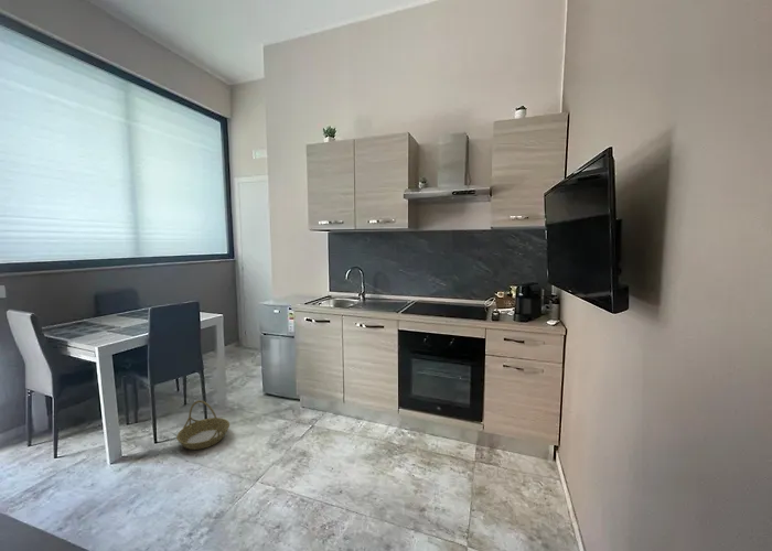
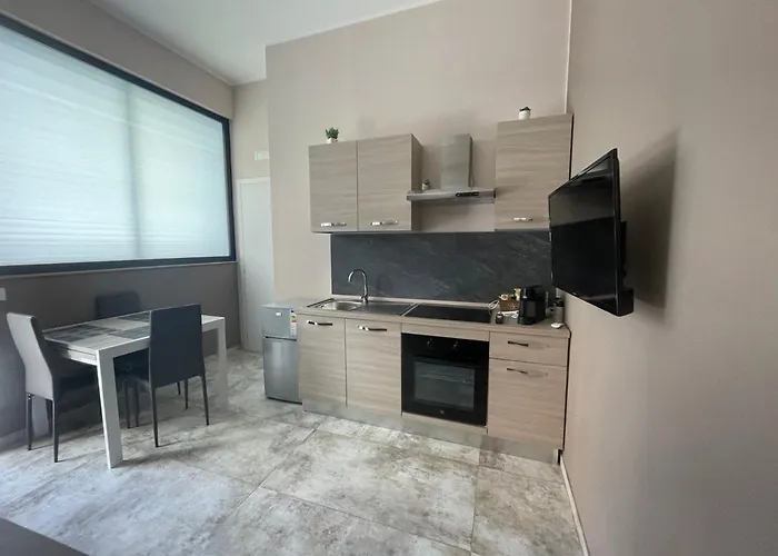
- basket (203, 420)
